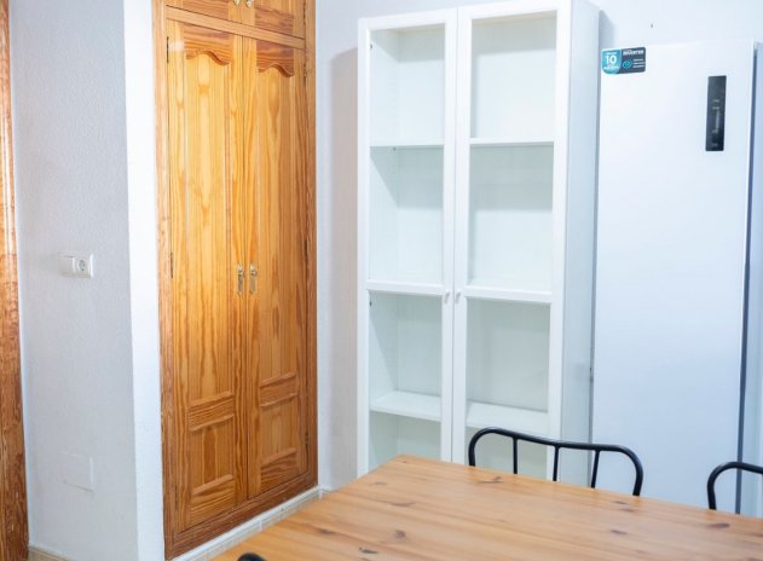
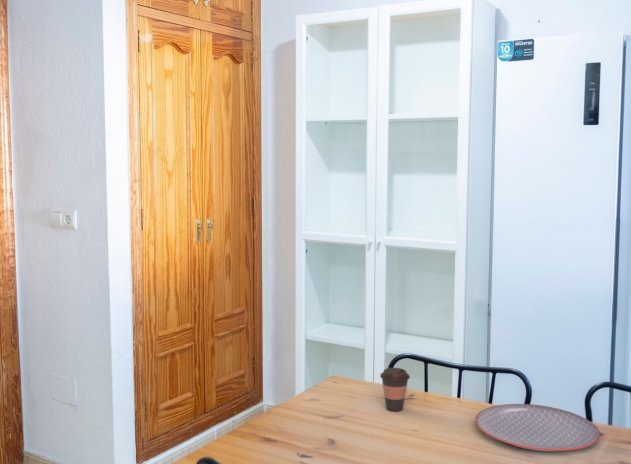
+ plate (535, 429)
+ coffee cup (394, 389)
